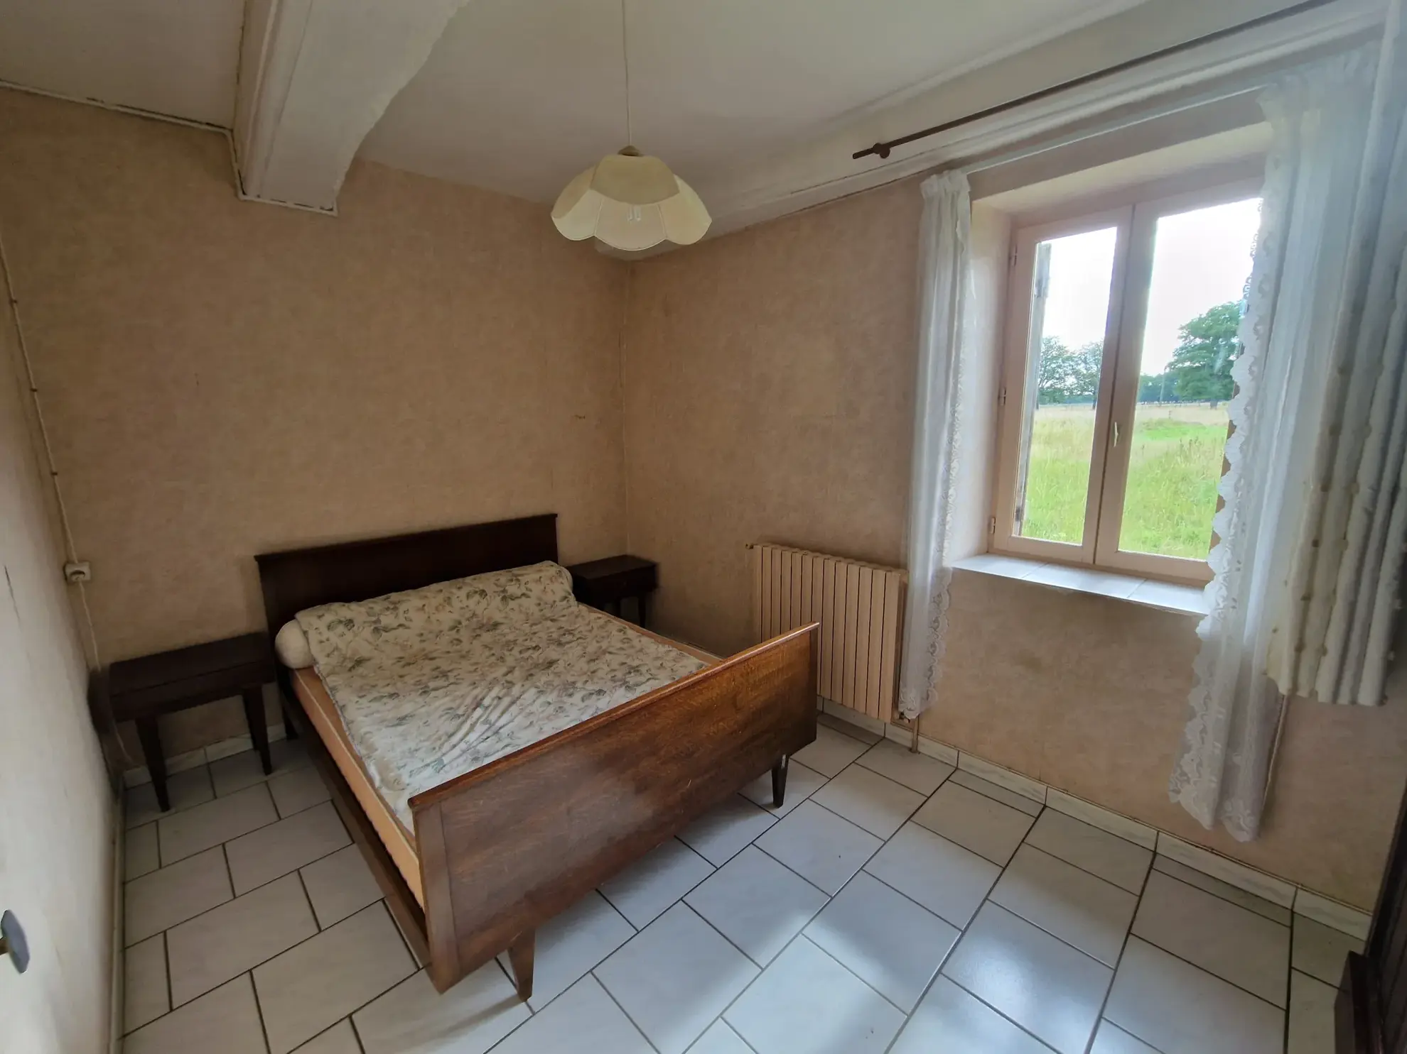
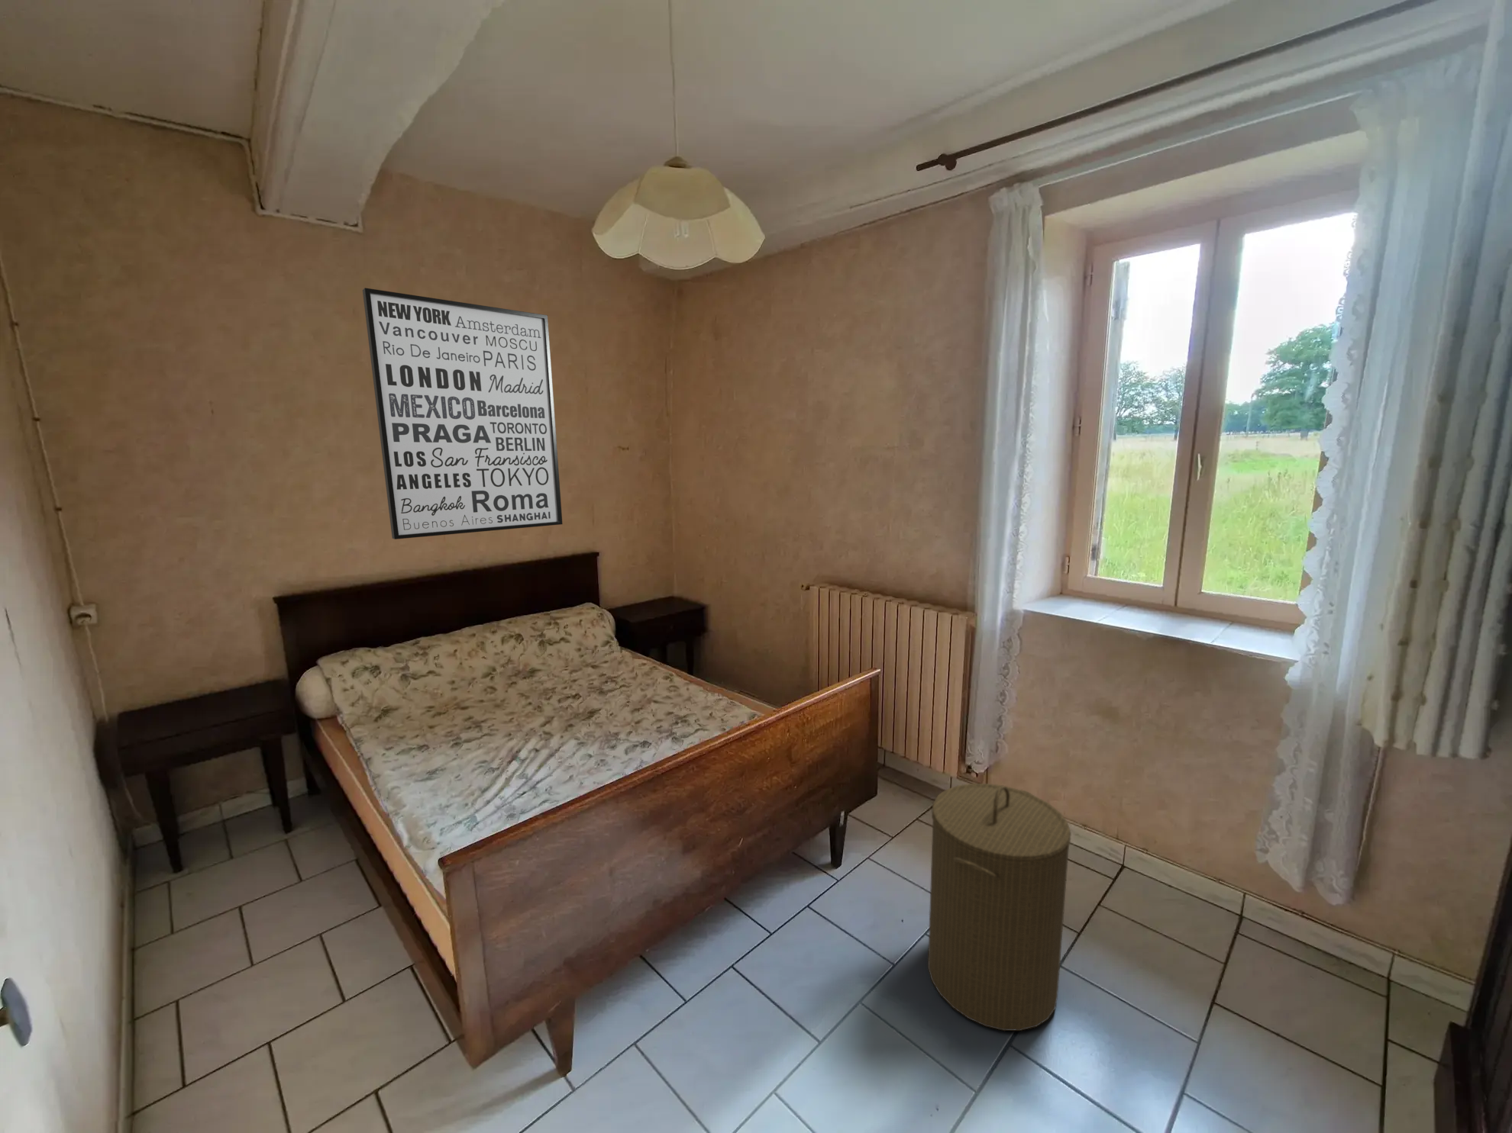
+ wall art (474, 420)
+ laundry hamper (995, 885)
